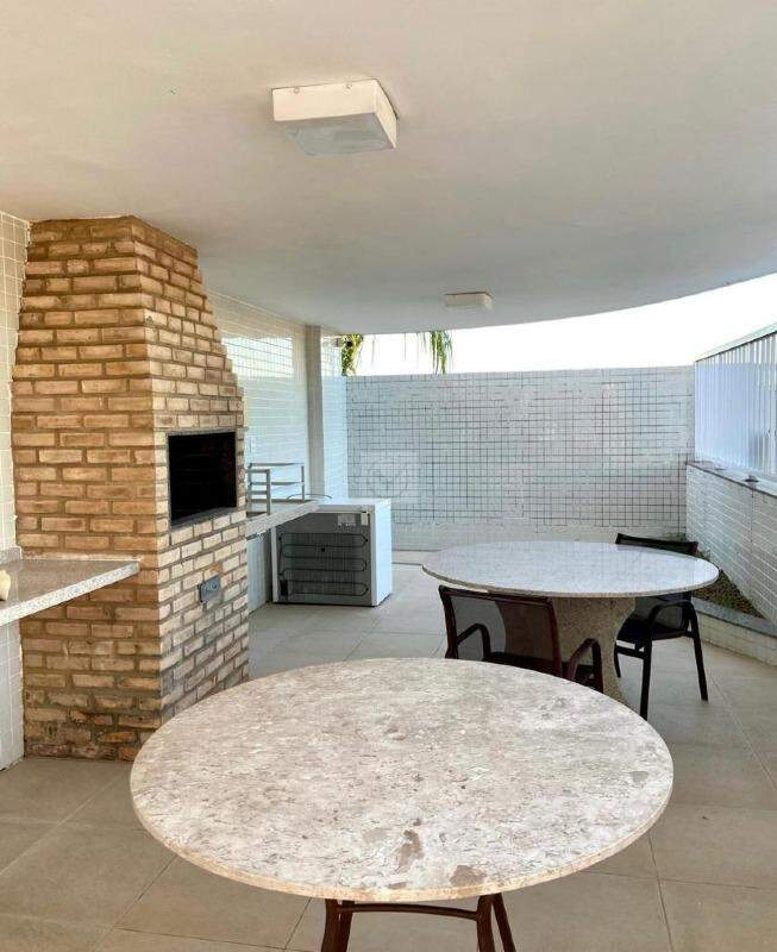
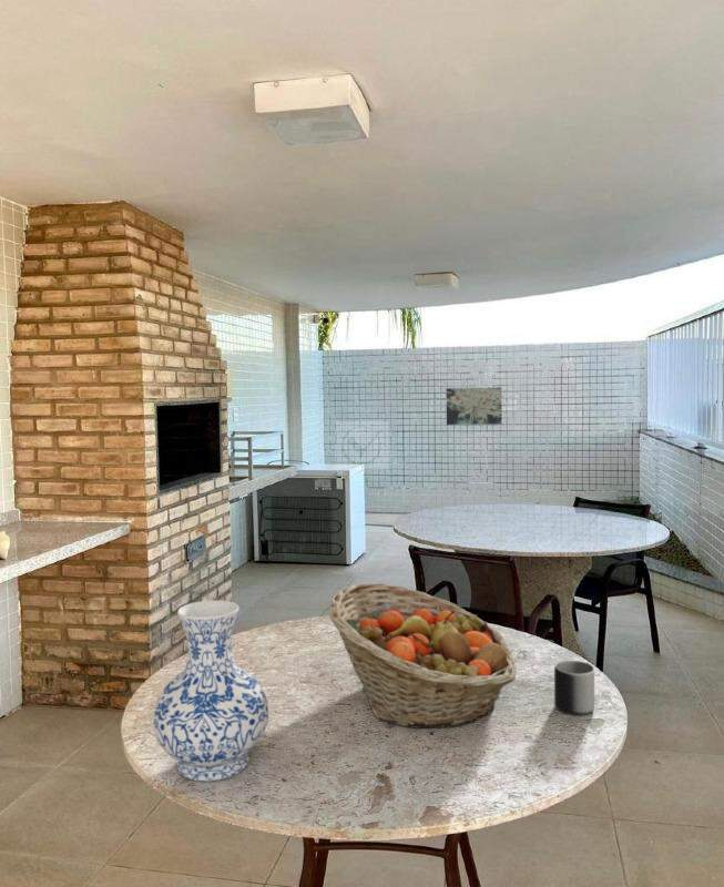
+ wall art (473, 406)
+ mug (573, 683)
+ vase (211, 686)
+ fruit basket (421, 646)
